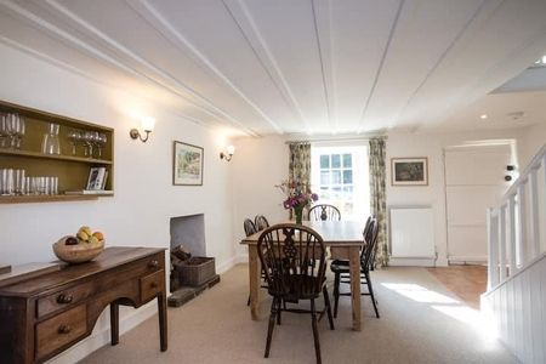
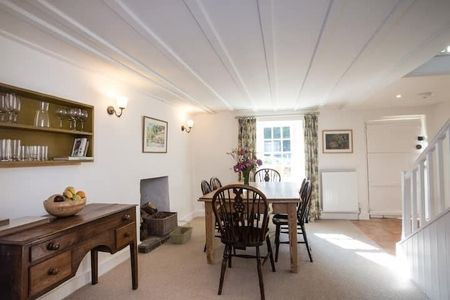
+ basket (182, 230)
